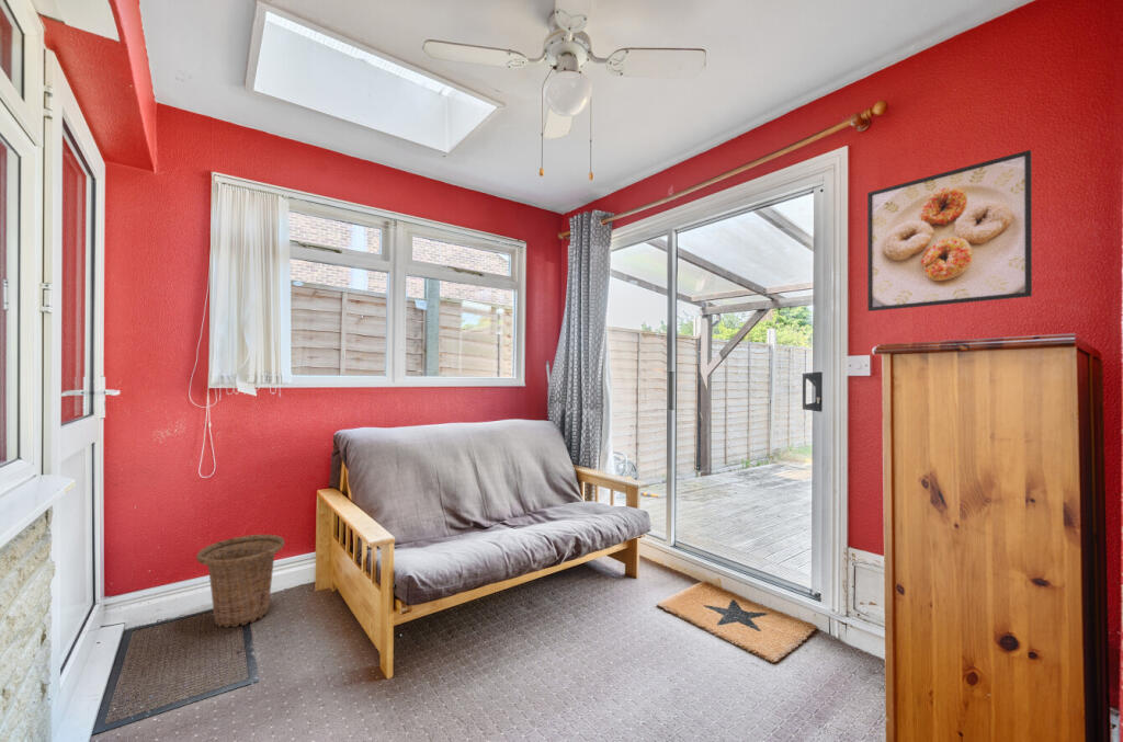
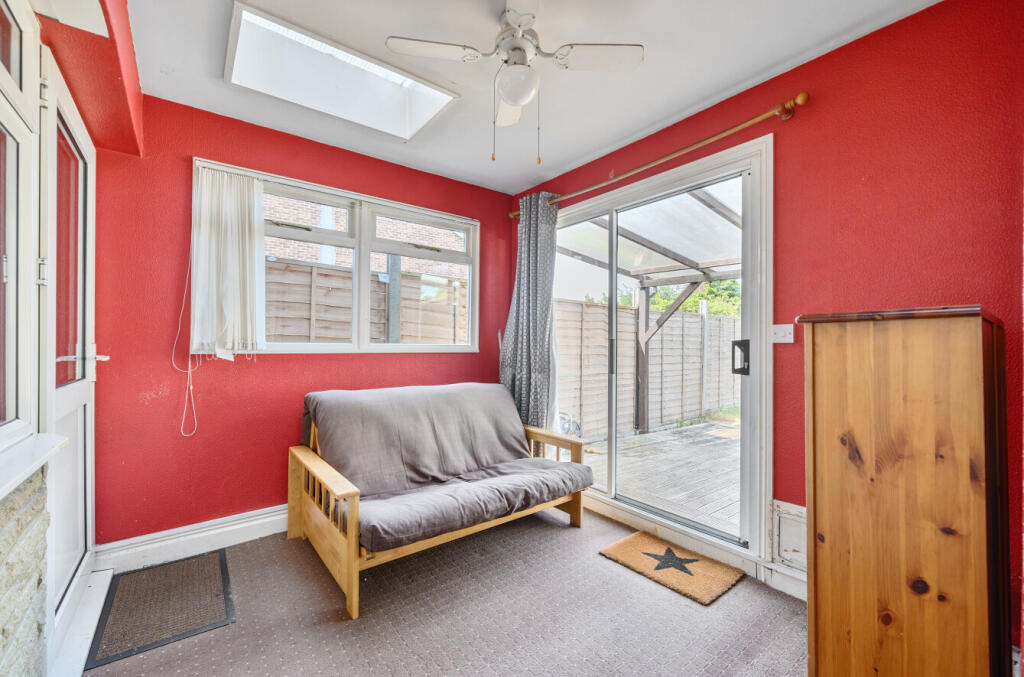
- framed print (941, 239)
- basket (242, 581)
